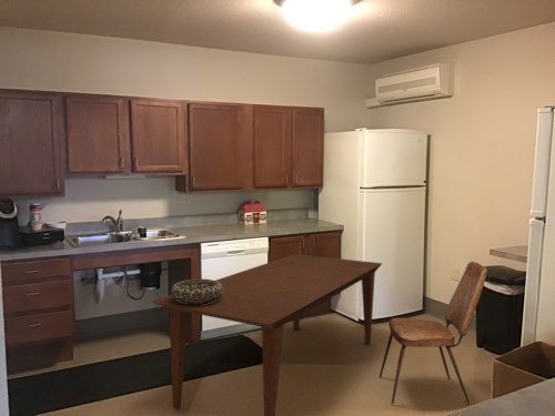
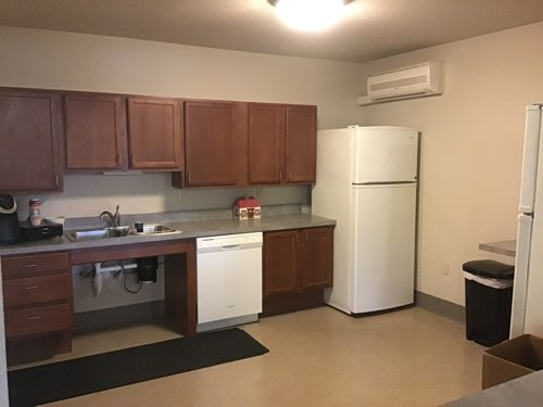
- dining table (285, 323)
- dining chair (433, 327)
- decorative bowl (196, 291)
